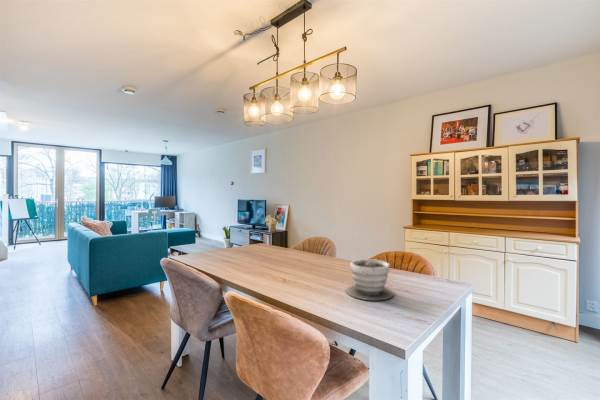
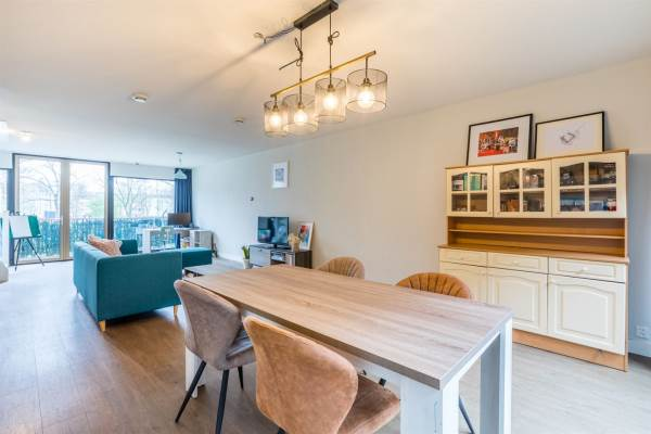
- planter (369, 277)
